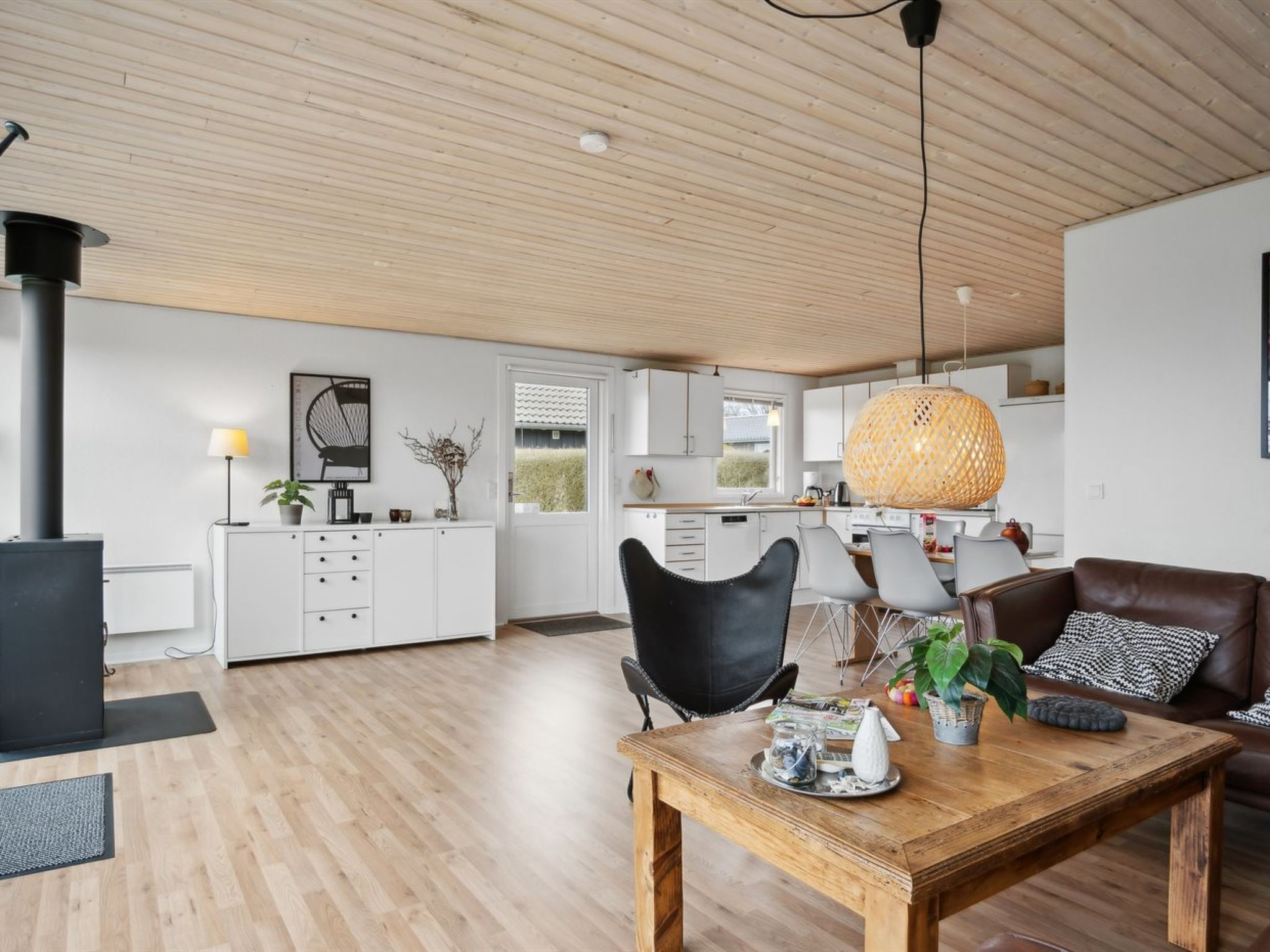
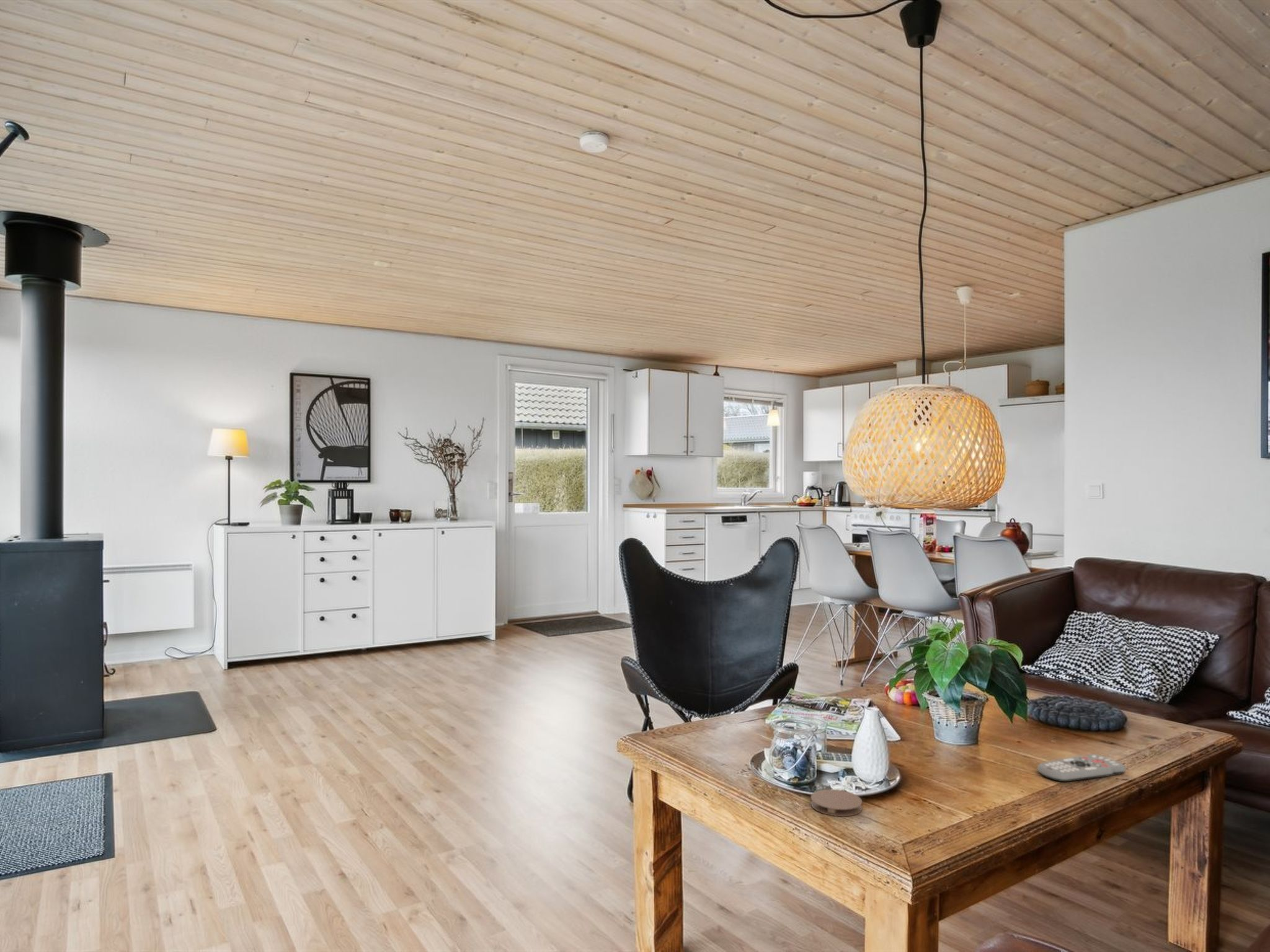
+ remote control (1079, 769)
+ coaster (836, 802)
